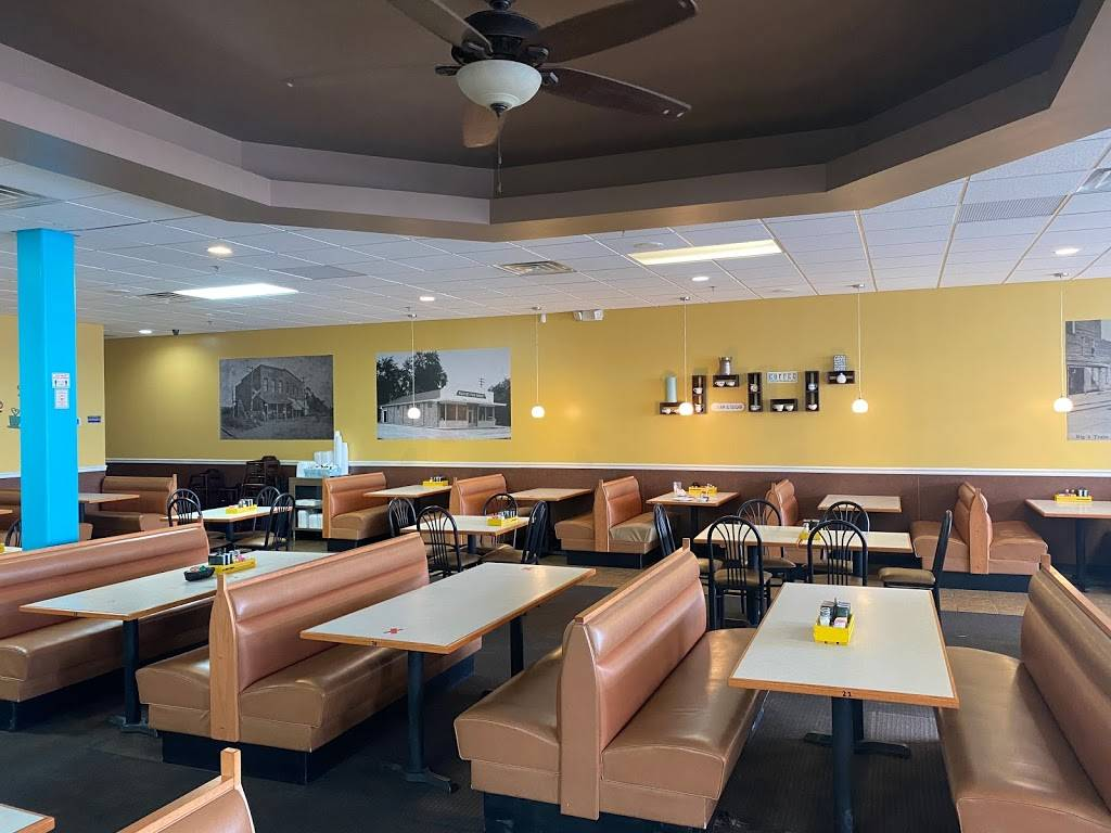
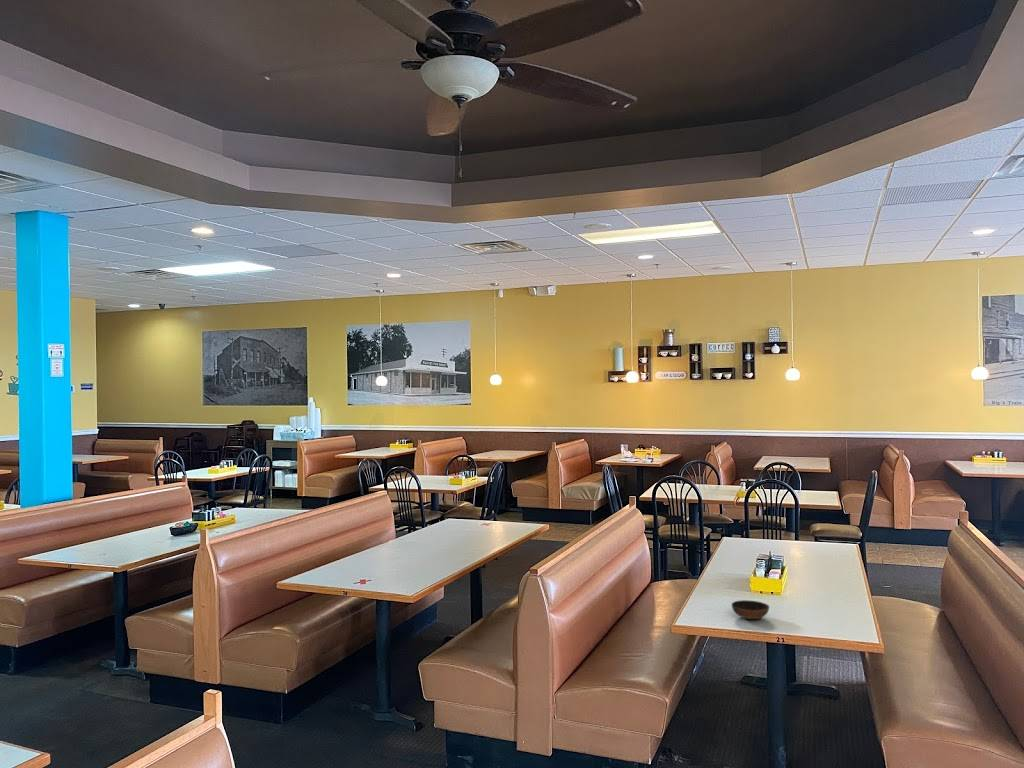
+ bowl (750, 611)
